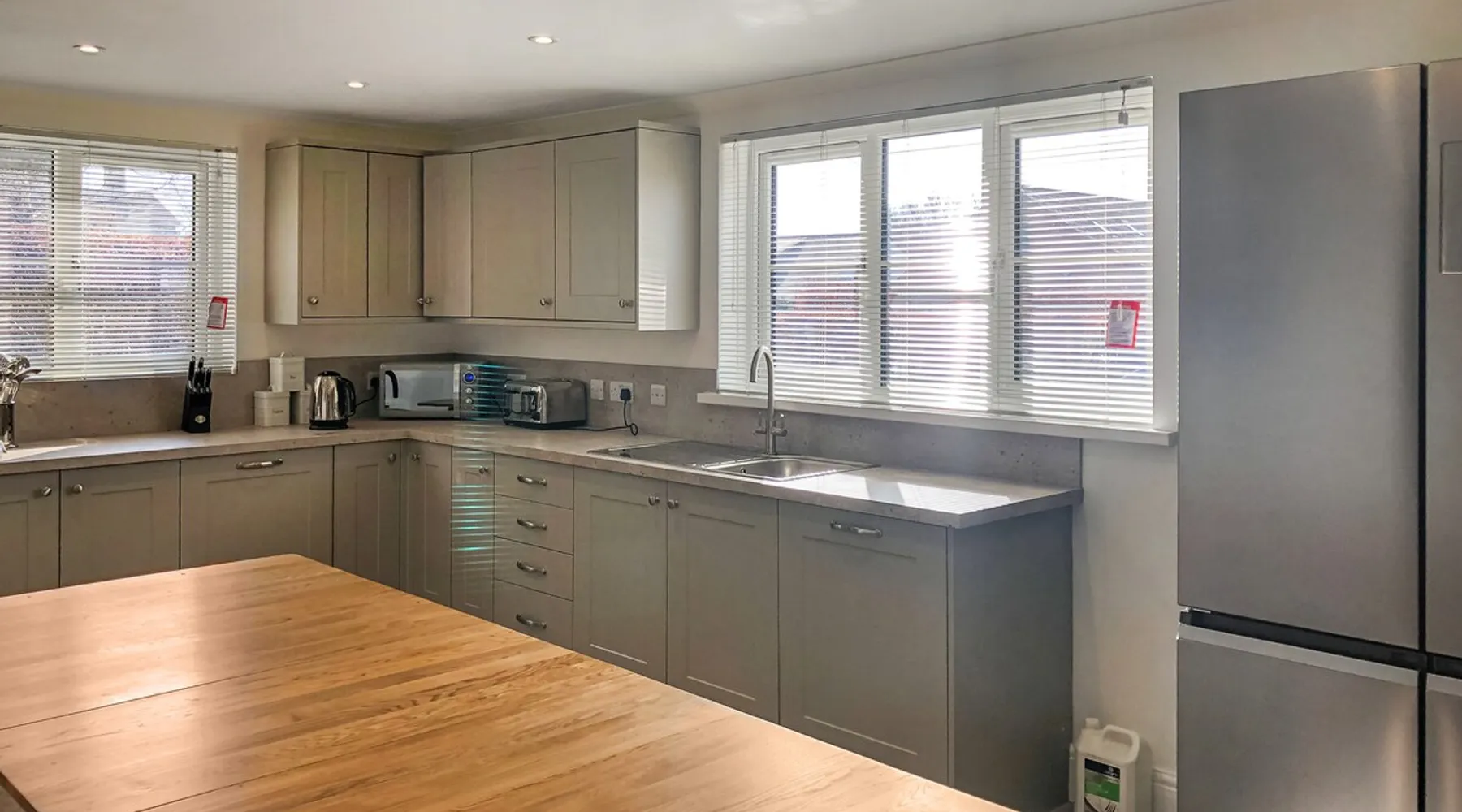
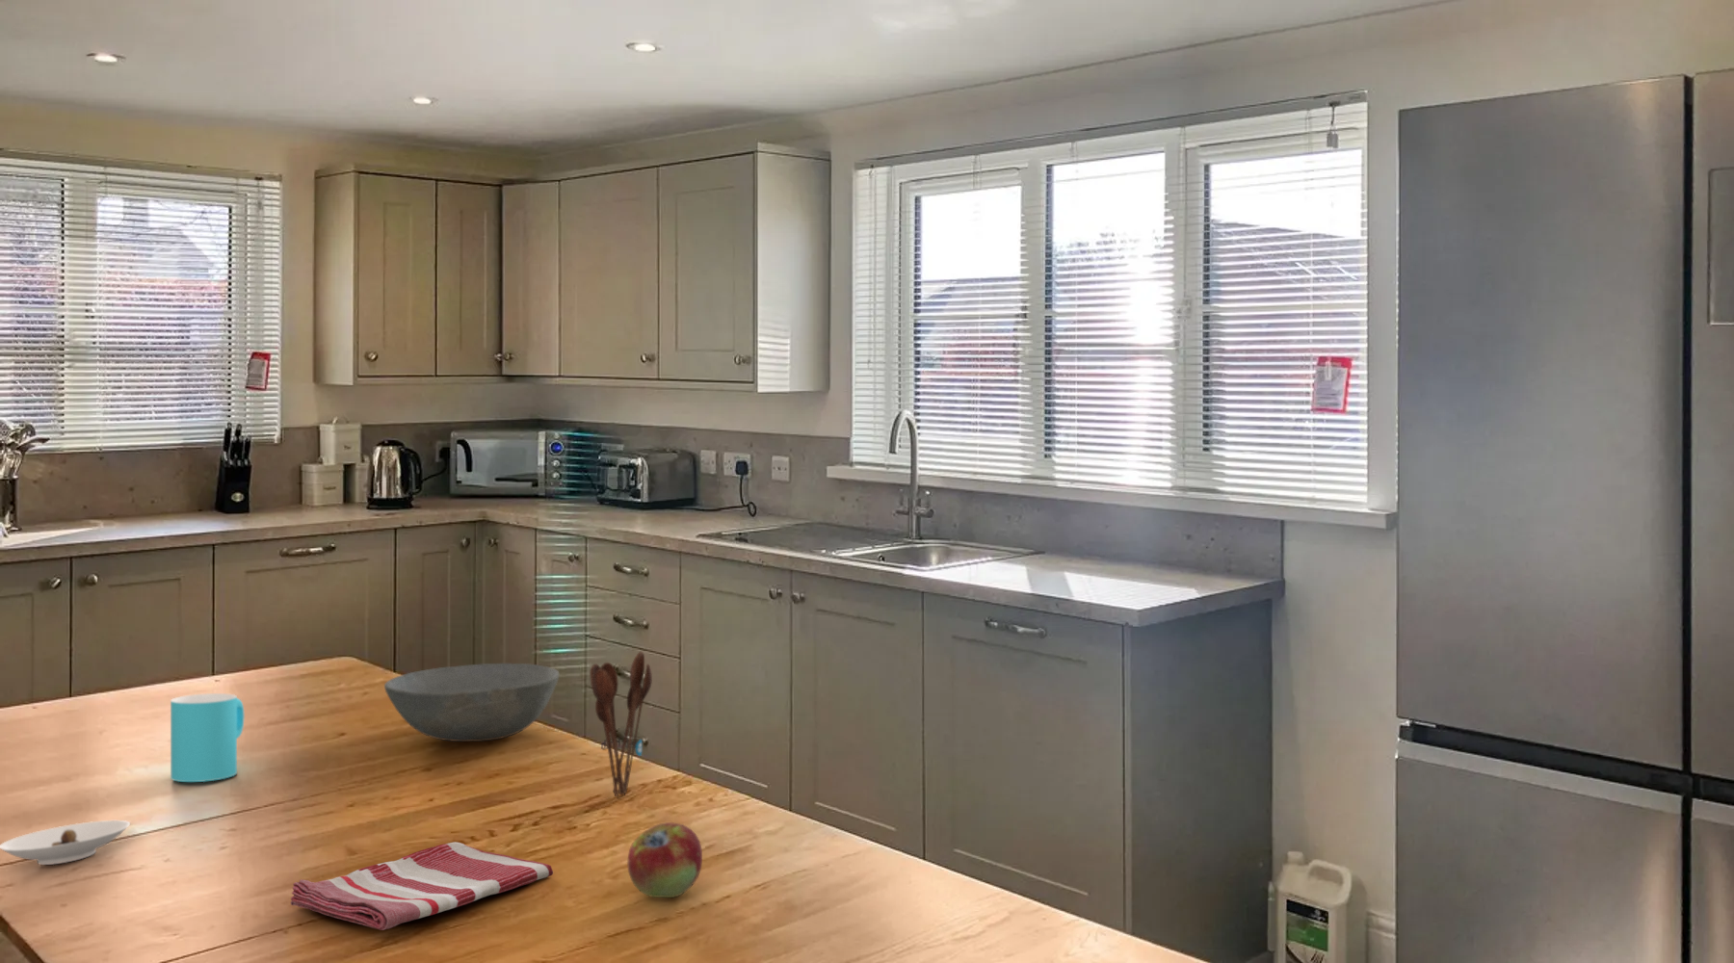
+ bowl (472, 704)
+ cup (215, 735)
+ saucer (66, 842)
+ dish towel (425, 880)
+ fruit (664, 860)
+ utensil holder (626, 725)
